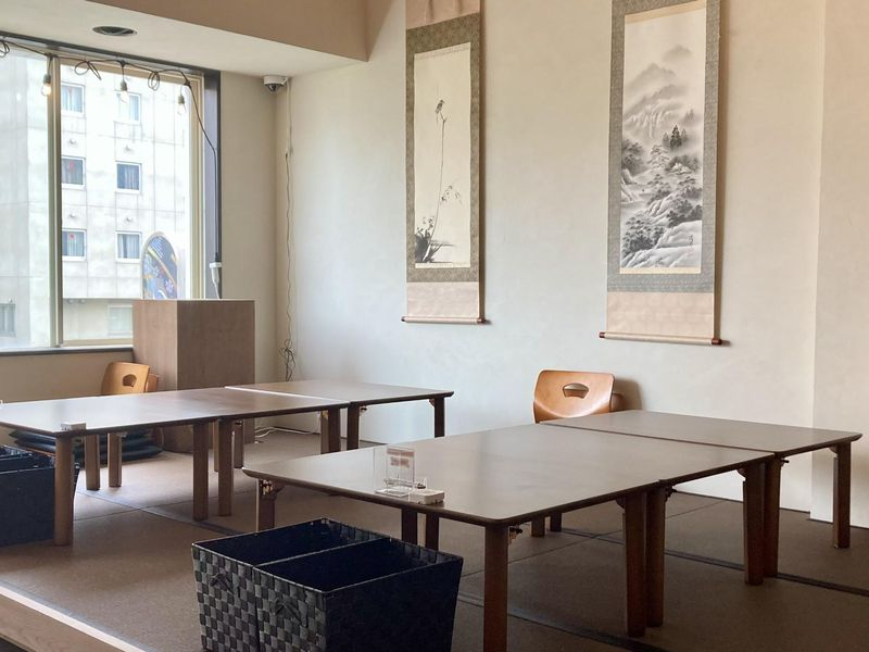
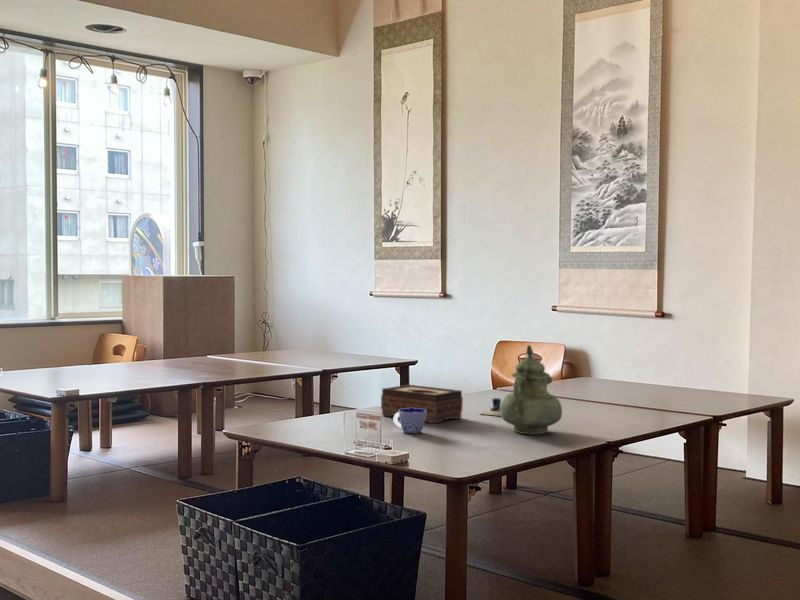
+ cup (499, 406)
+ cup (408, 420)
+ teapot (533, 387)
+ tissue box (421, 403)
